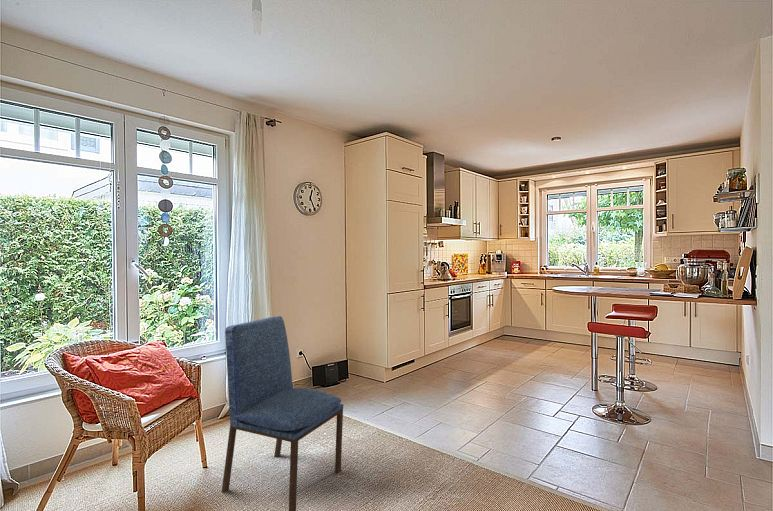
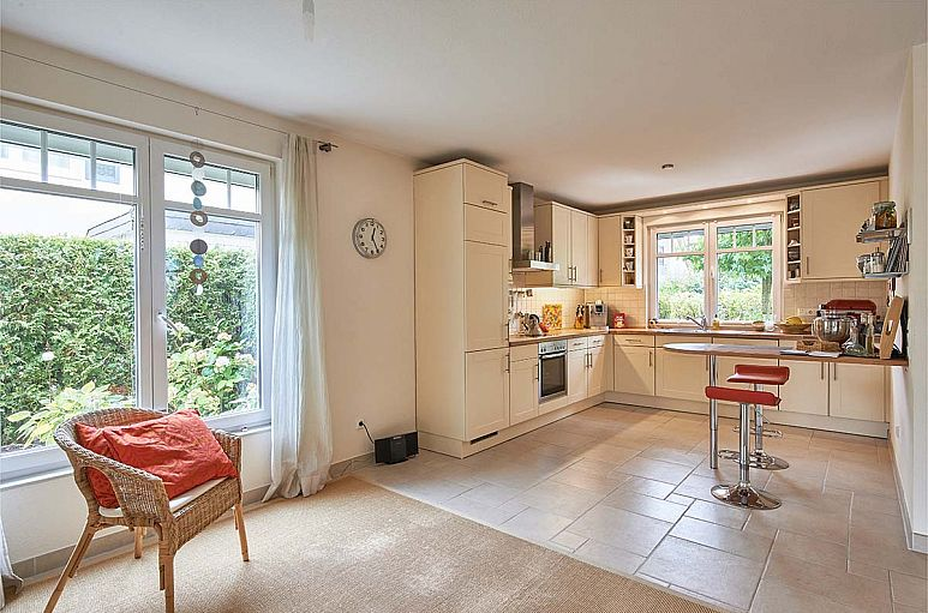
- dining chair (284, 401)
